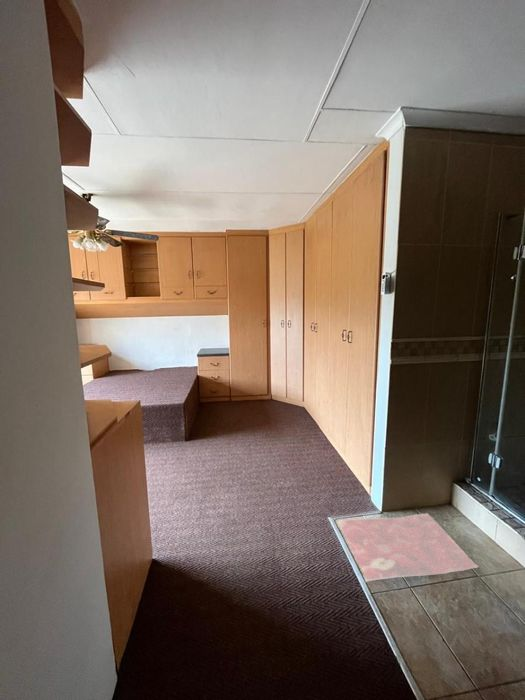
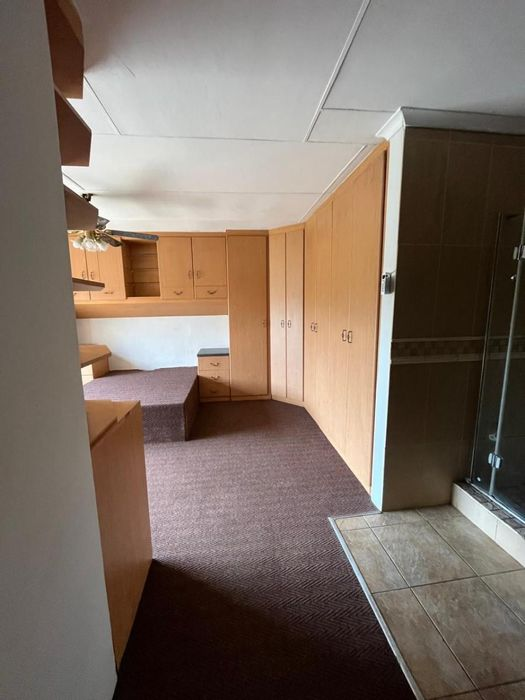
- bath mat (401, 542)
